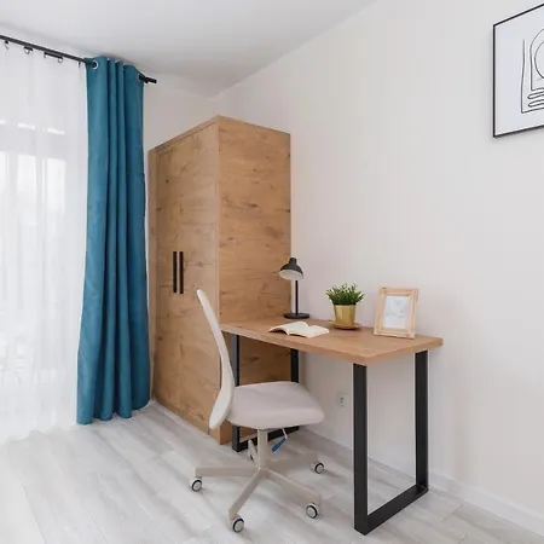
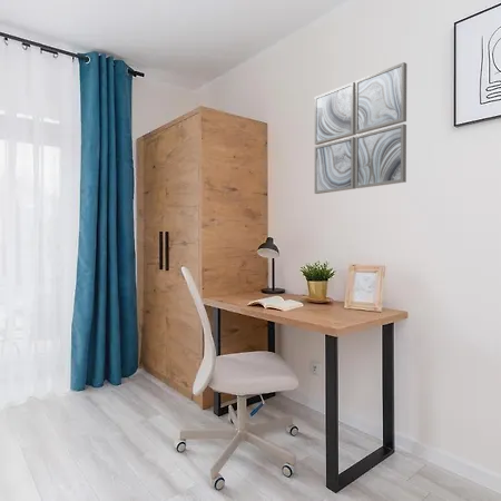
+ wall art (355, 136)
